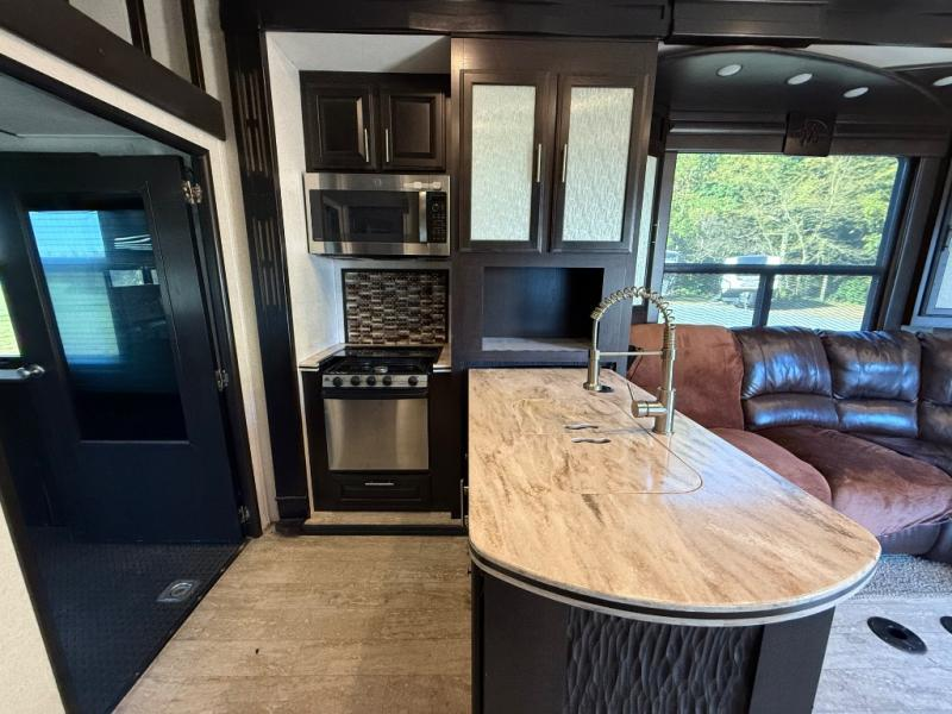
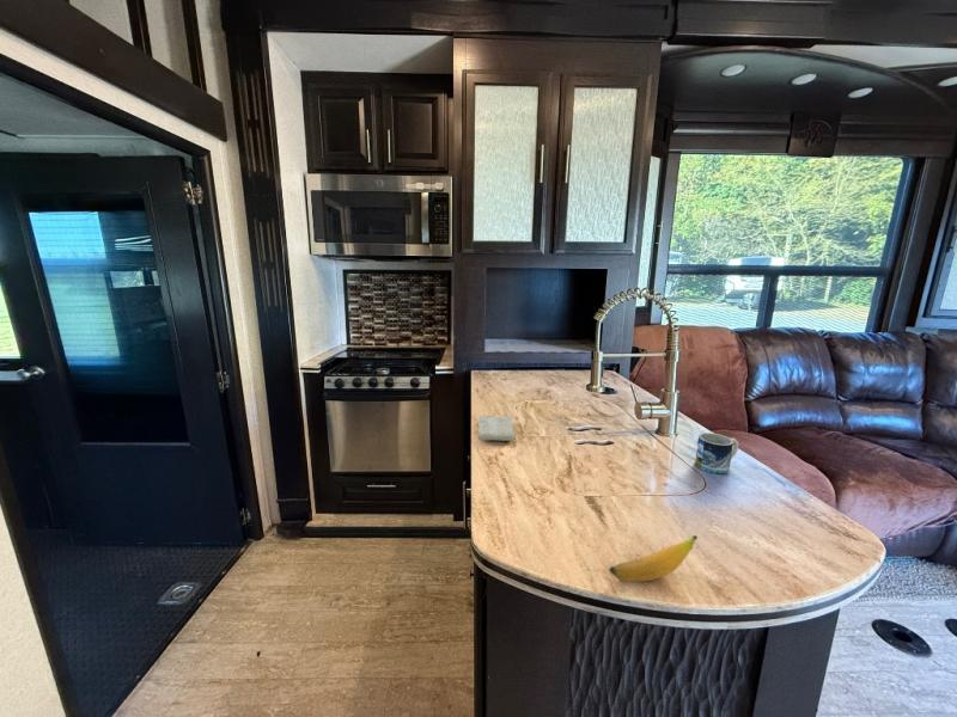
+ mug (719, 452)
+ washcloth (495, 427)
+ banana (653, 559)
